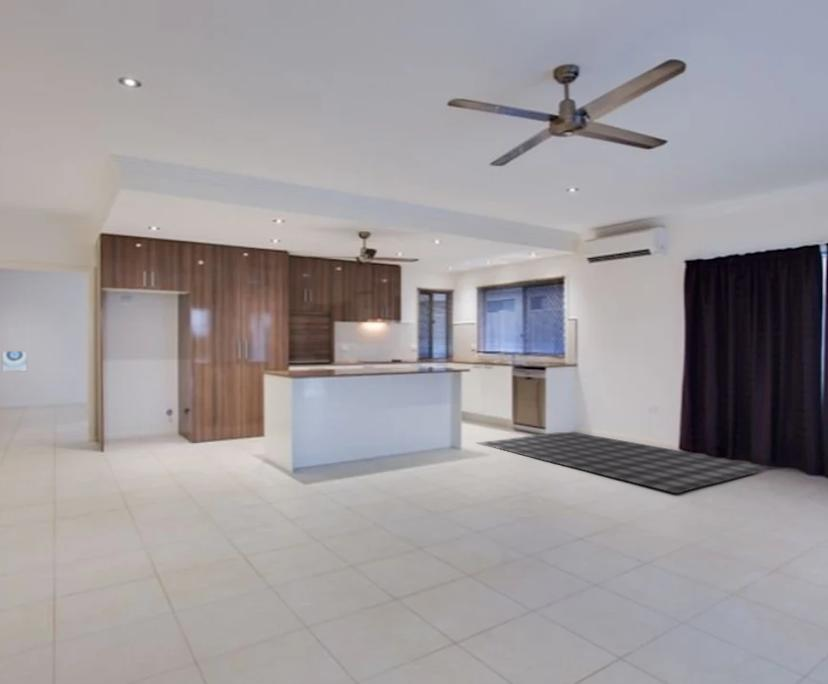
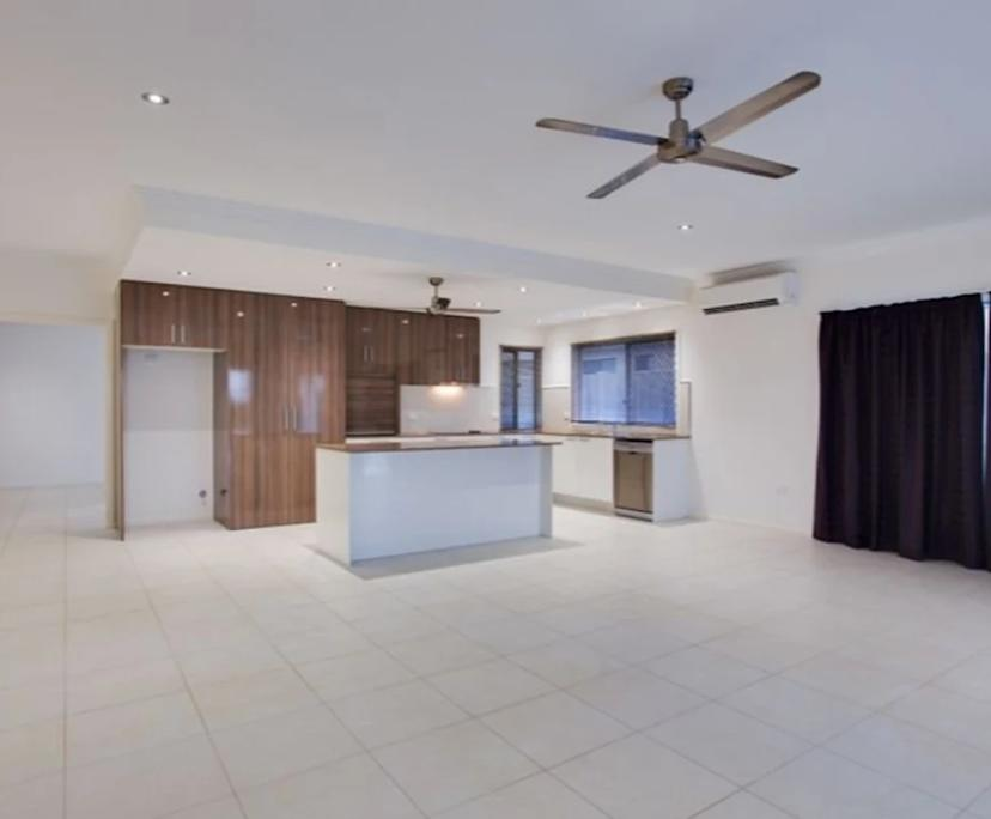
- rug (608, 454)
- wall art (14, 361)
